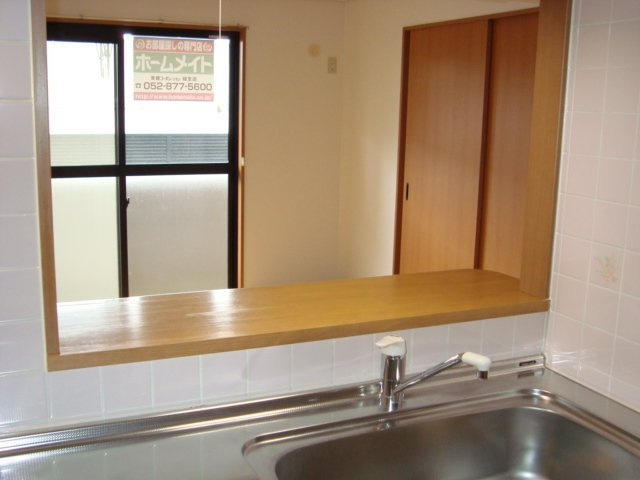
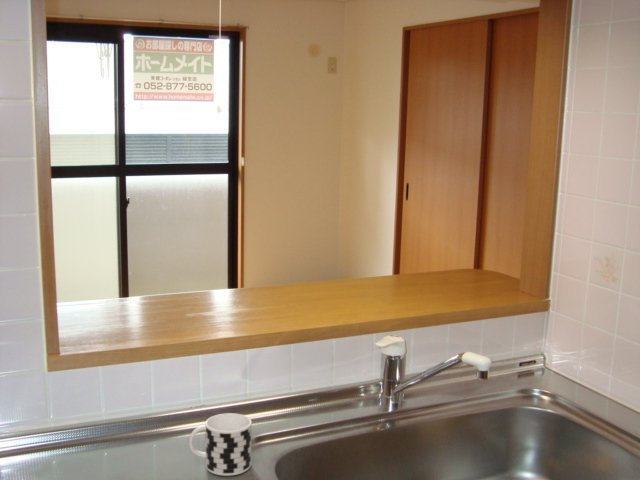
+ cup (220, 444)
